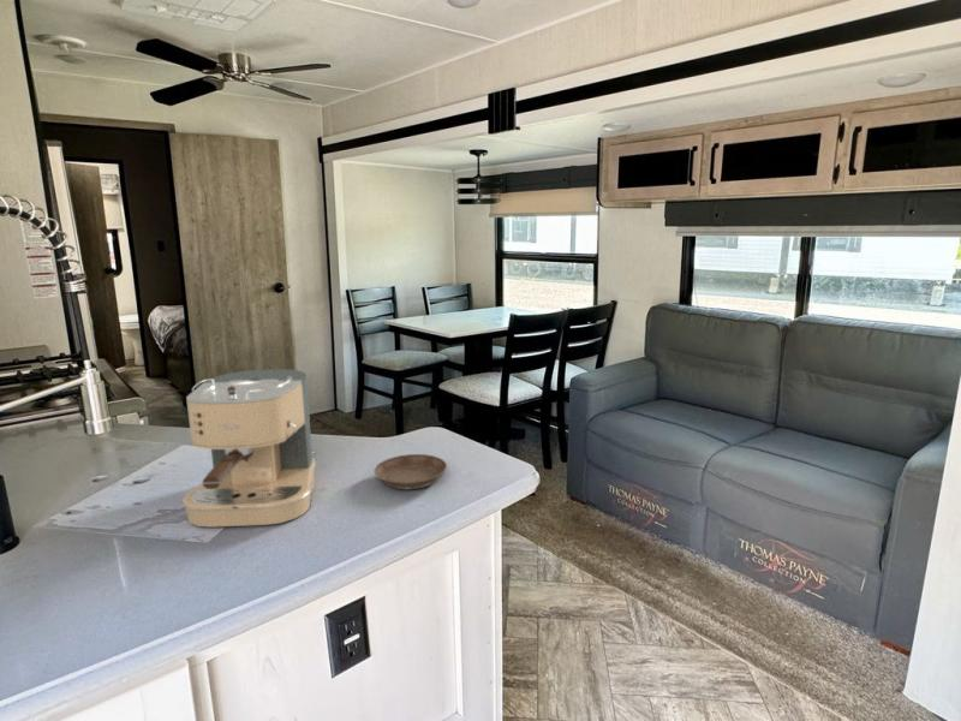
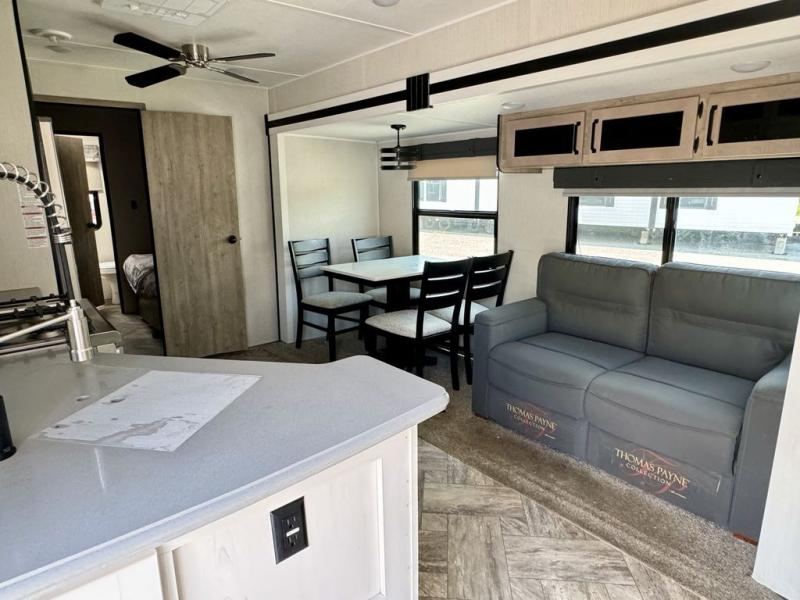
- coffee maker (247, 443)
- saucer (411, 472)
